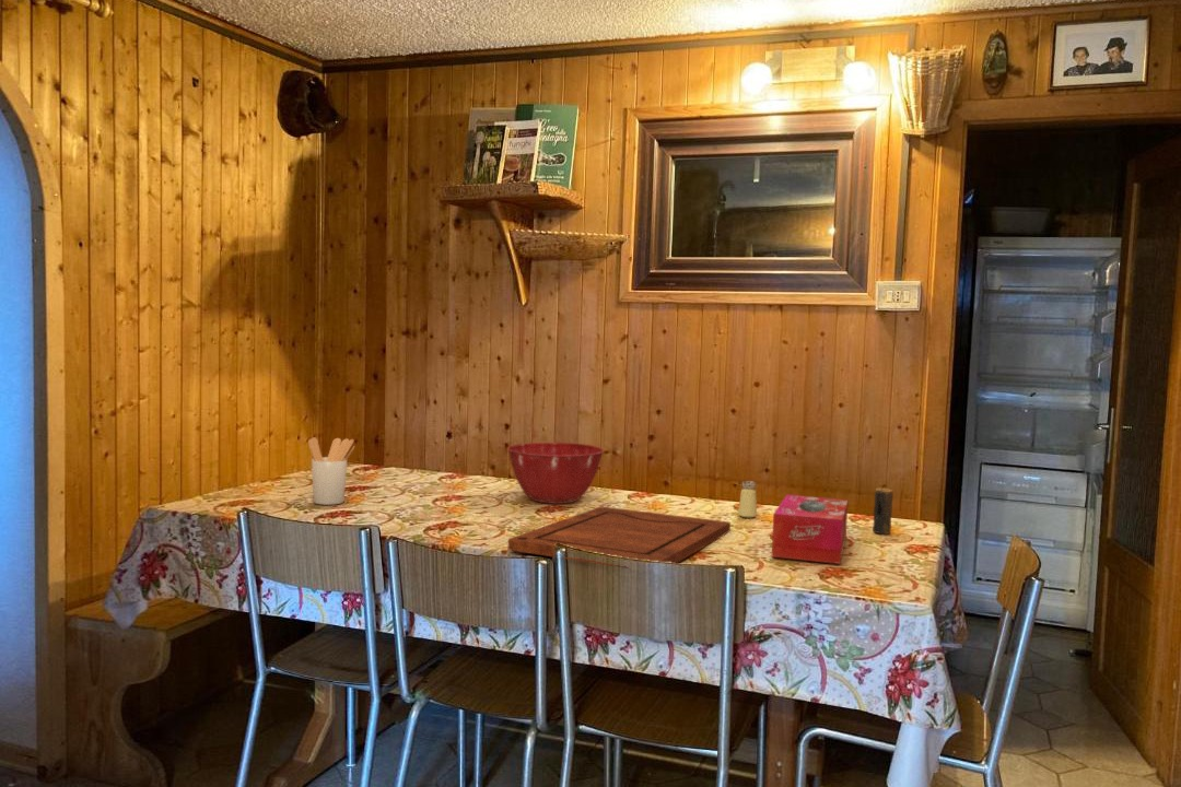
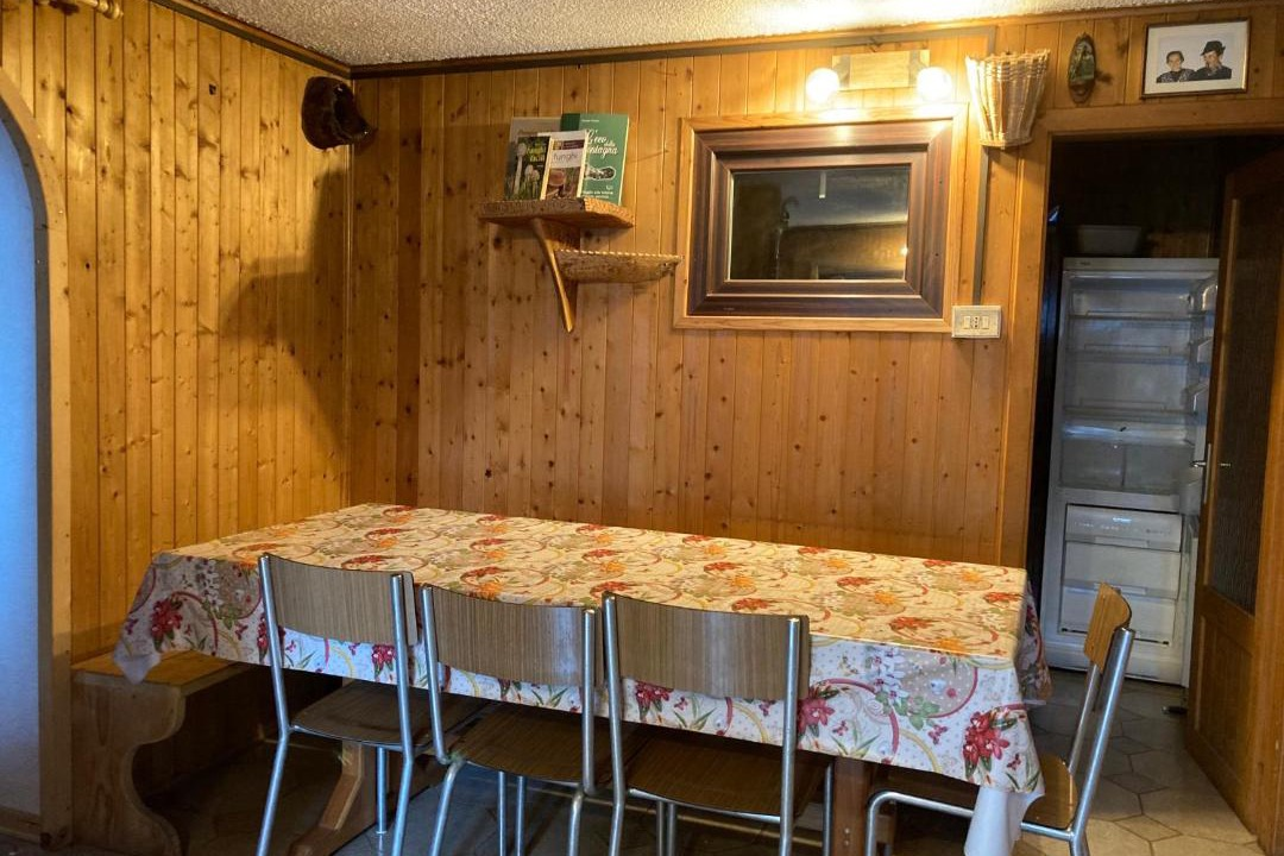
- utensil holder (334, 469)
- tissue box (811, 526)
- cutting board (625, 535)
- mixing bowl (554, 473)
- saltshaker (748, 498)
- candle (882, 510)
